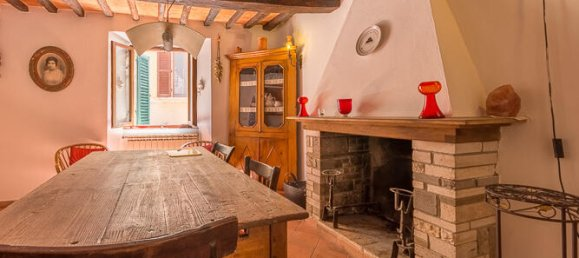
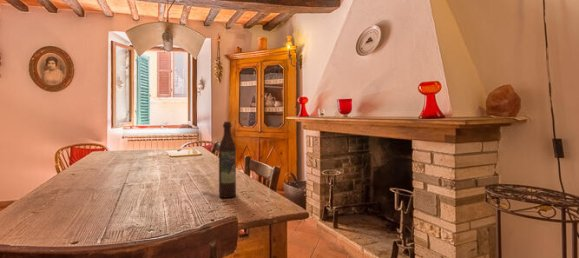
+ wine bottle (227, 158)
